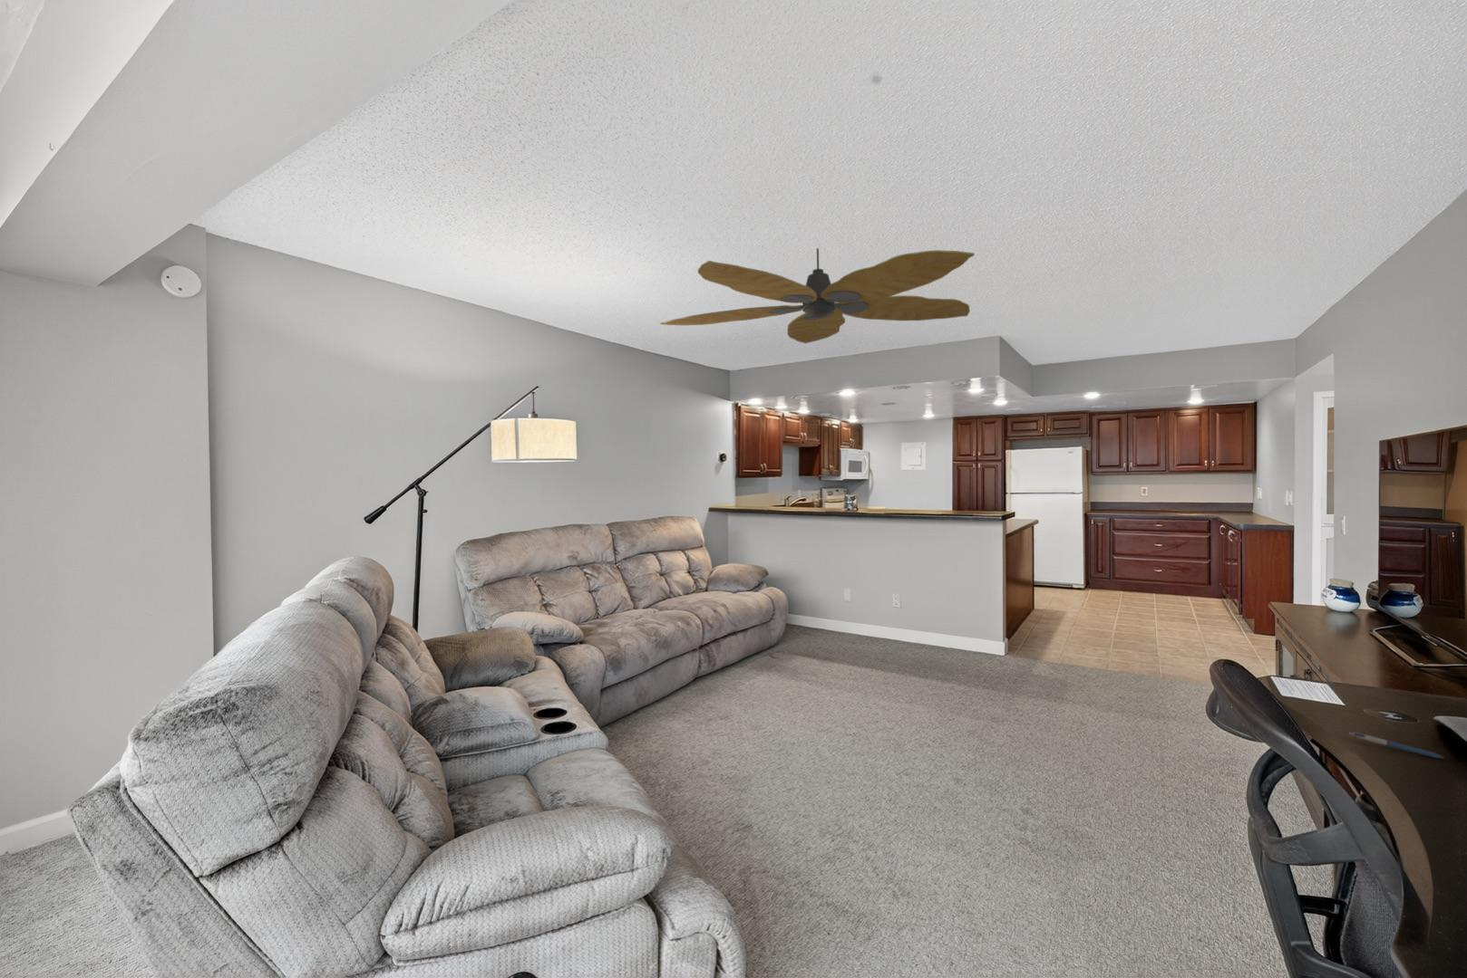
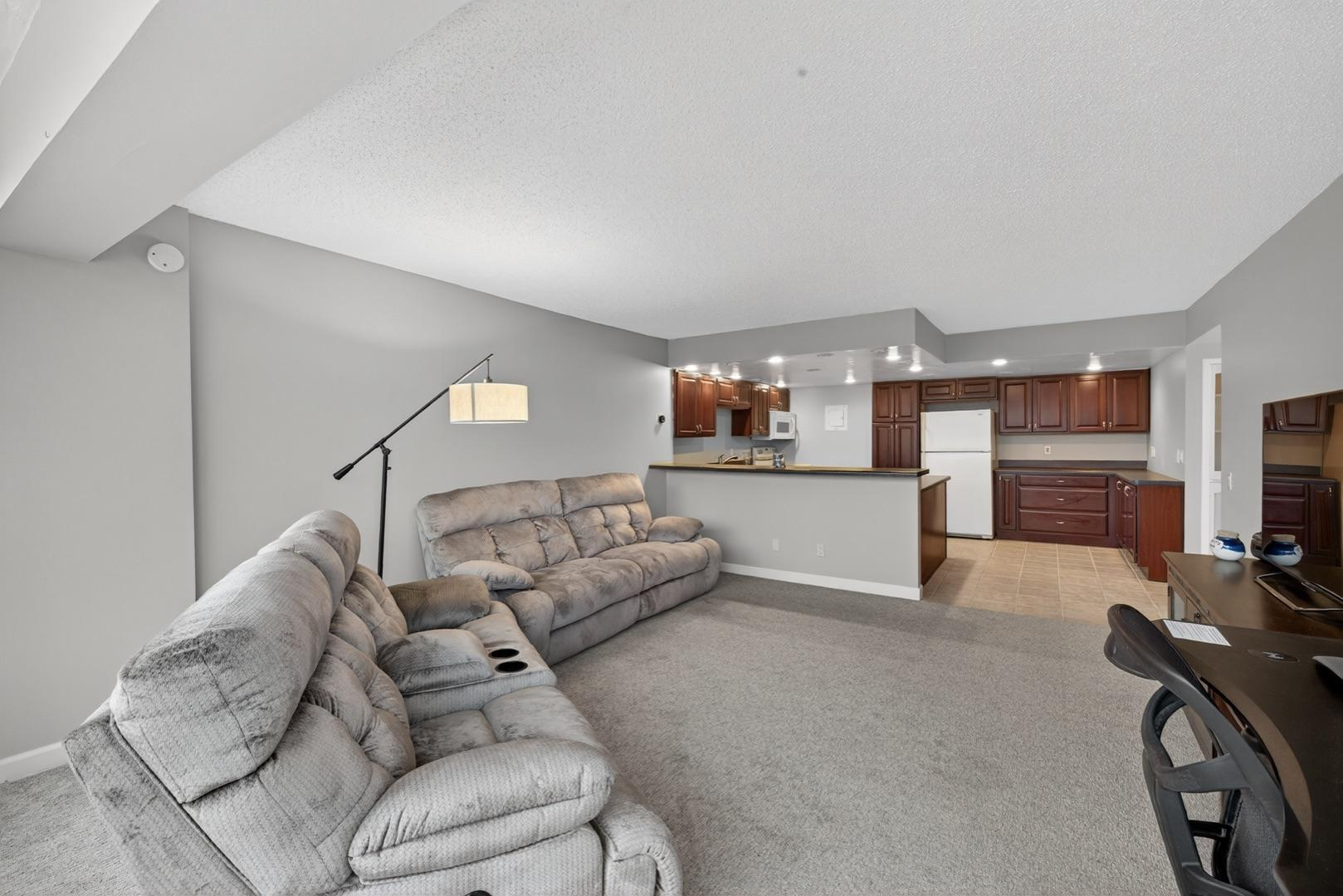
- ceiling fan (813, 285)
- pen (1395, 744)
